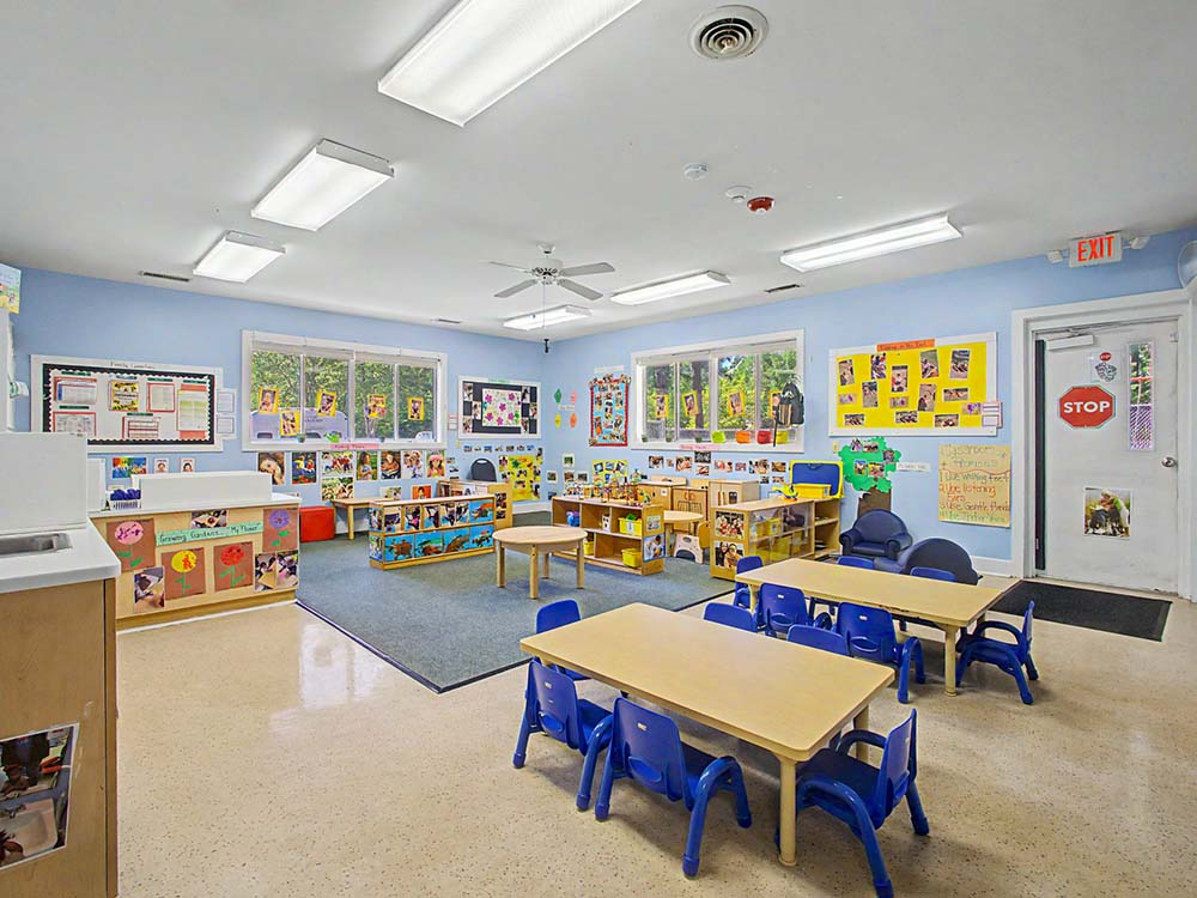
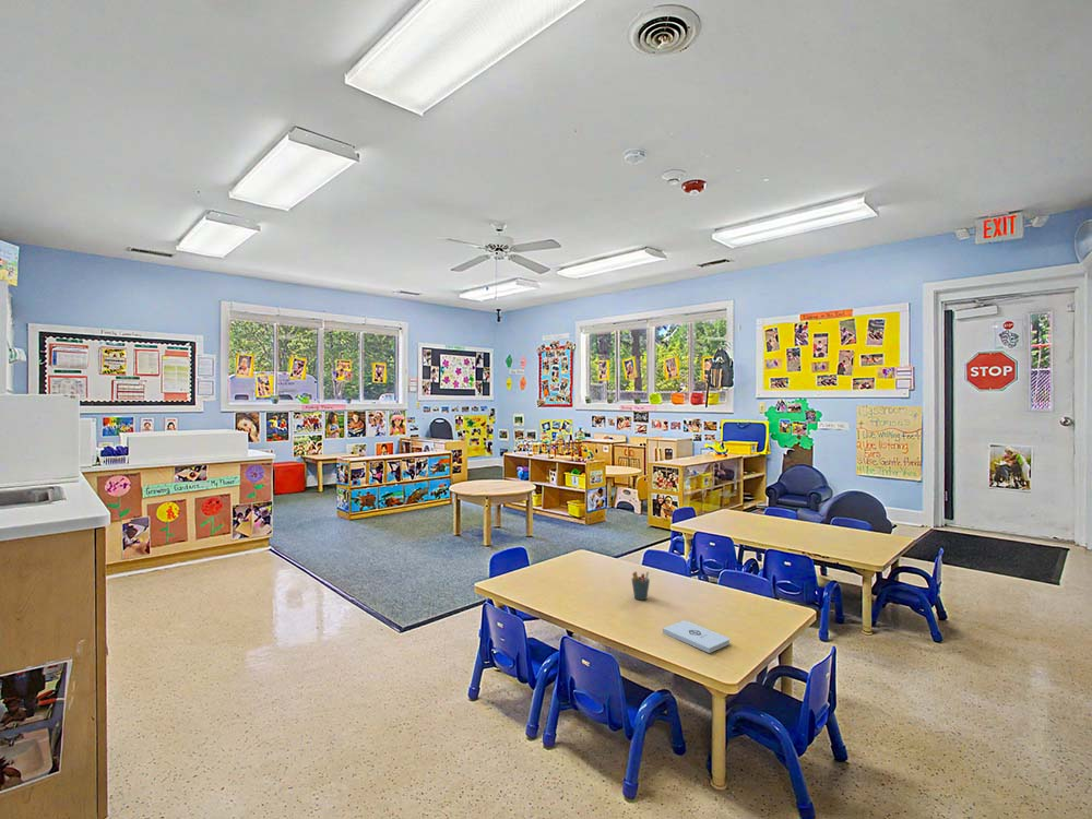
+ notepad (696, 636)
+ pen holder (640, 583)
